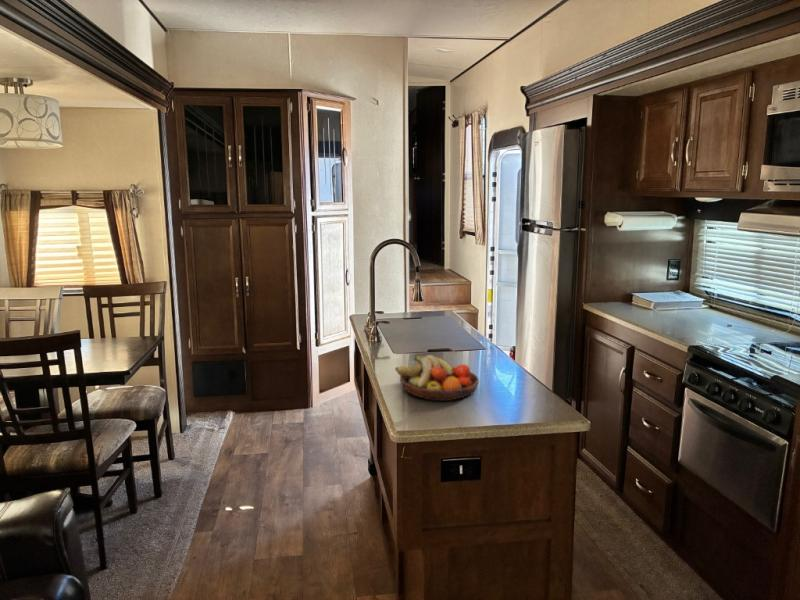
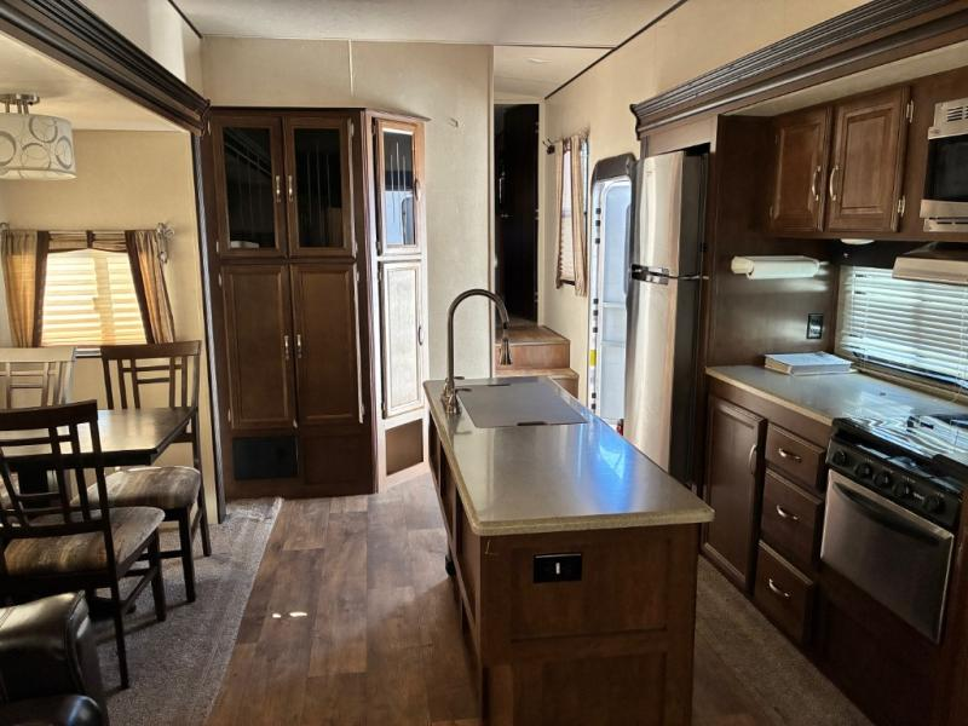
- fruit bowl (438, 374)
